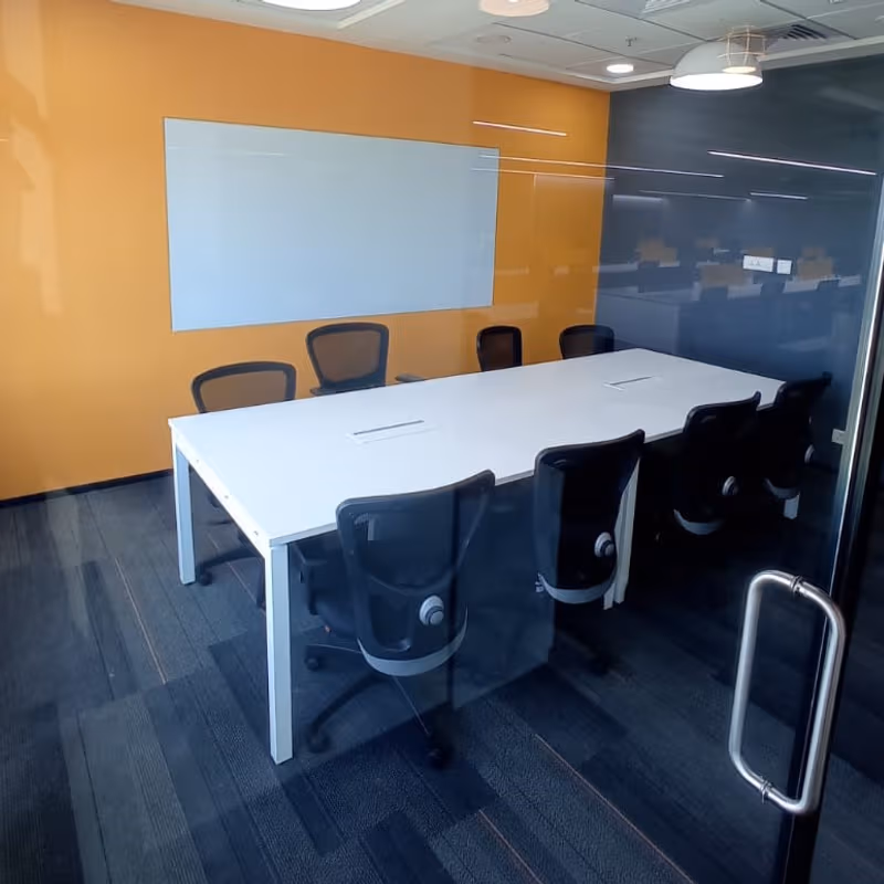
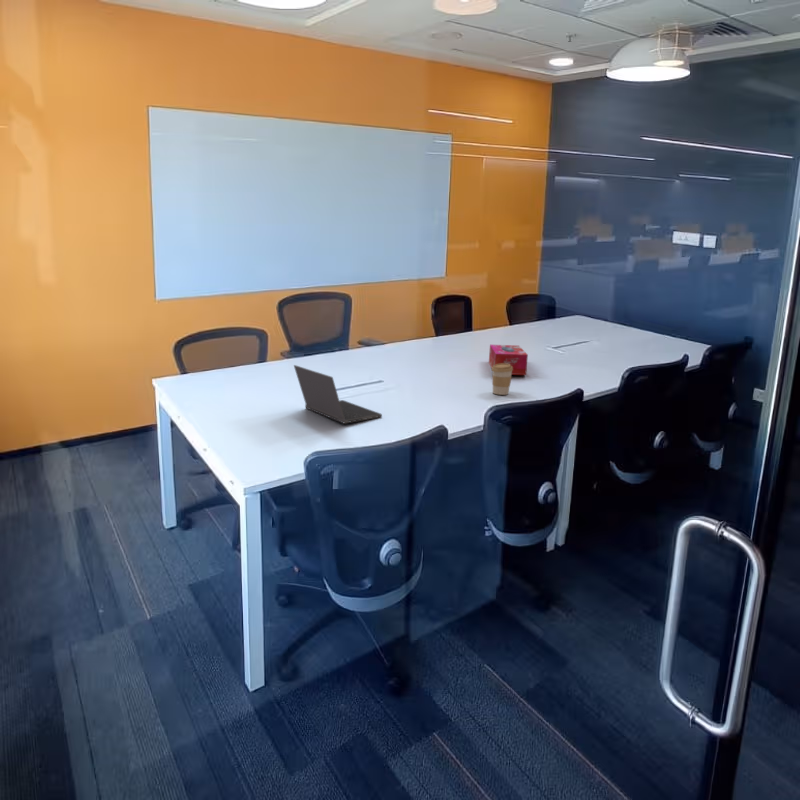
+ laptop computer (336, 391)
+ coffee cup (501, 378)
+ tissue box (507, 359)
